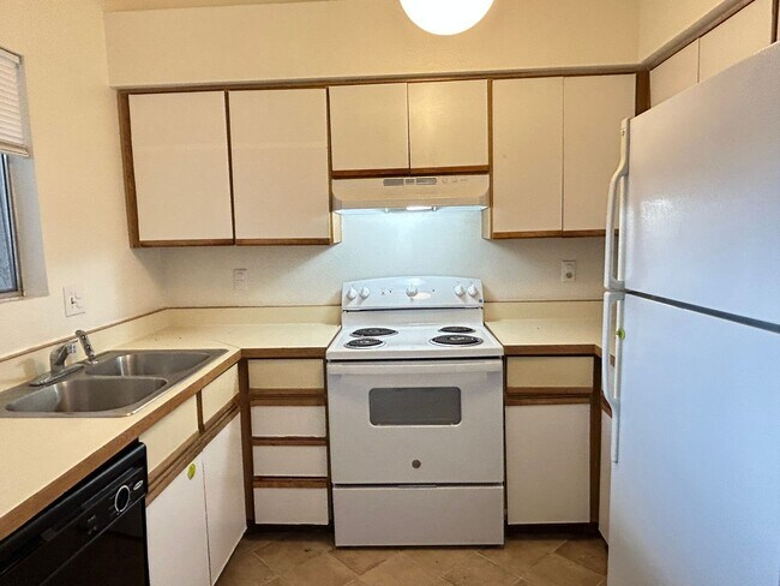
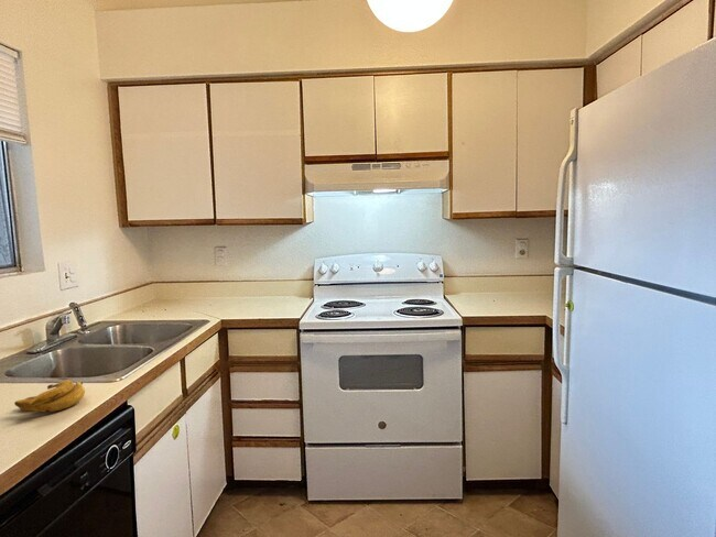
+ banana (51, 393)
